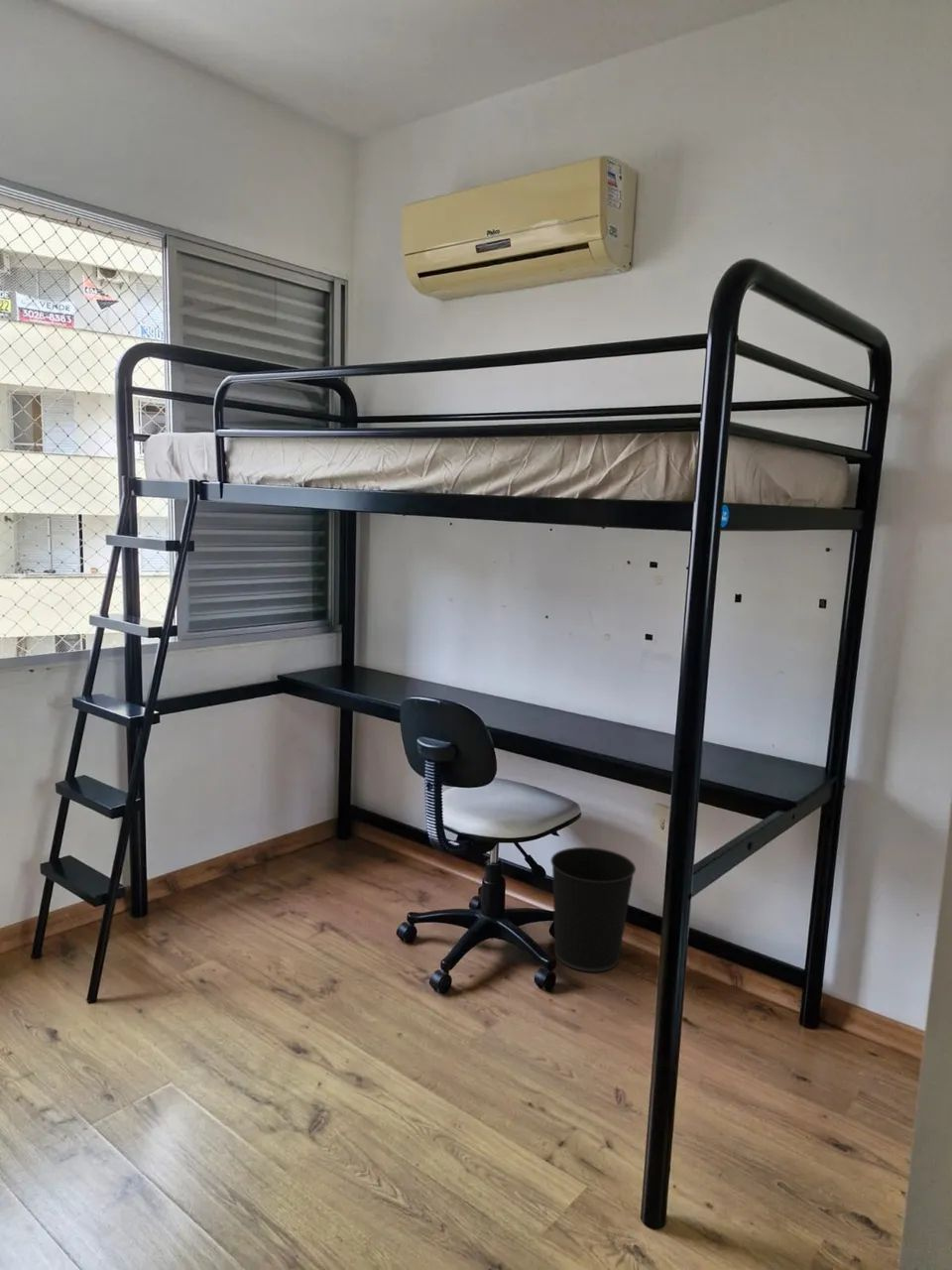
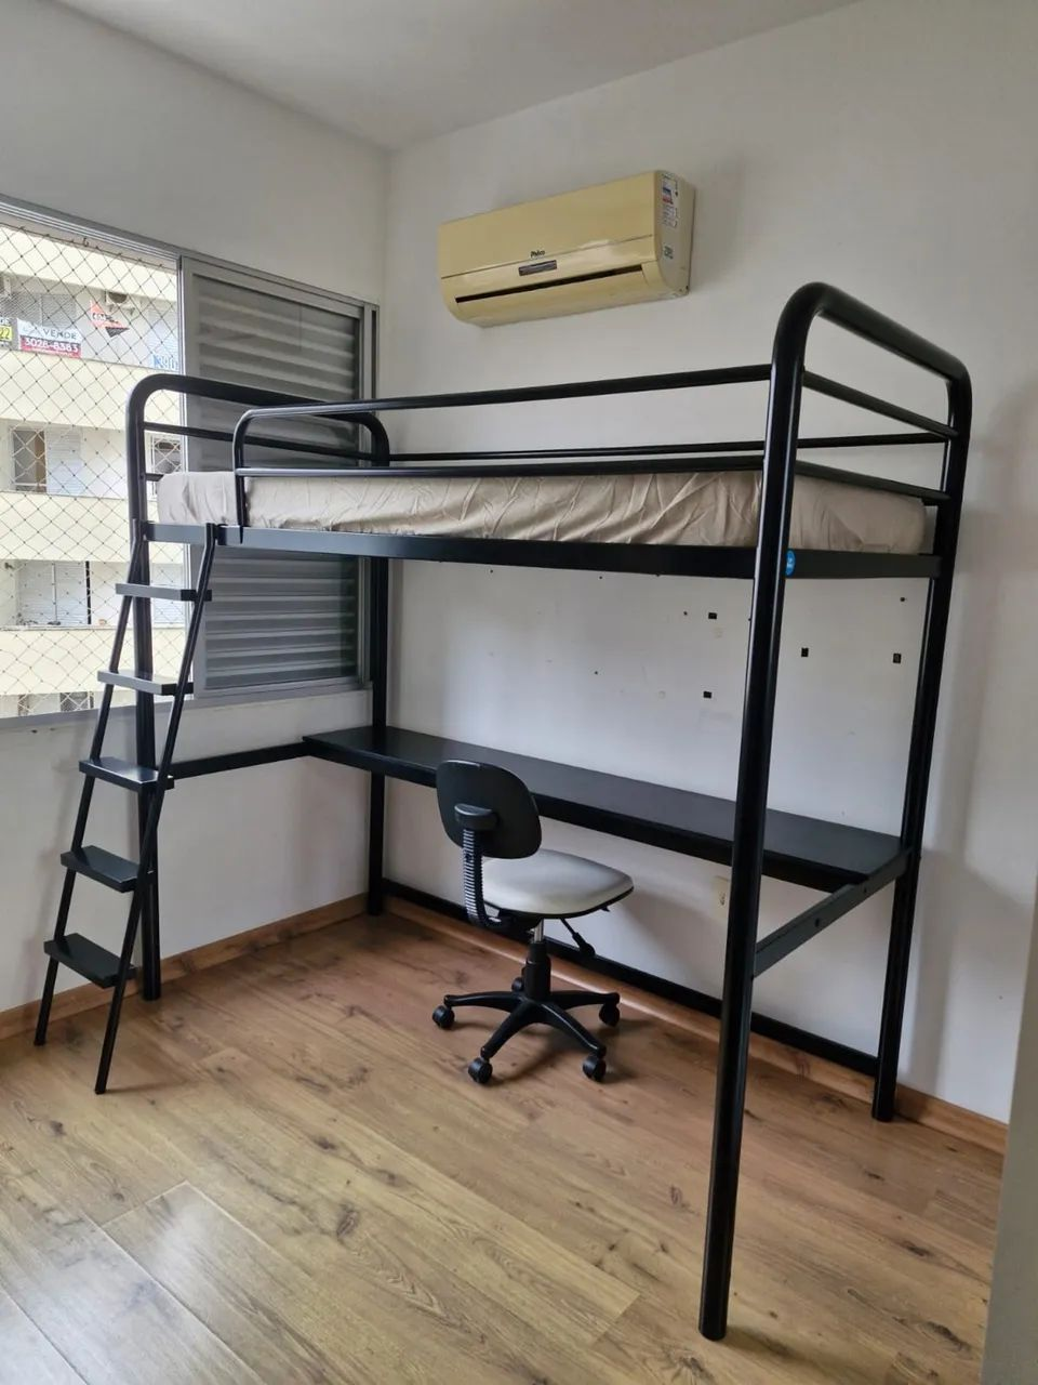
- wastebasket (589, 909)
